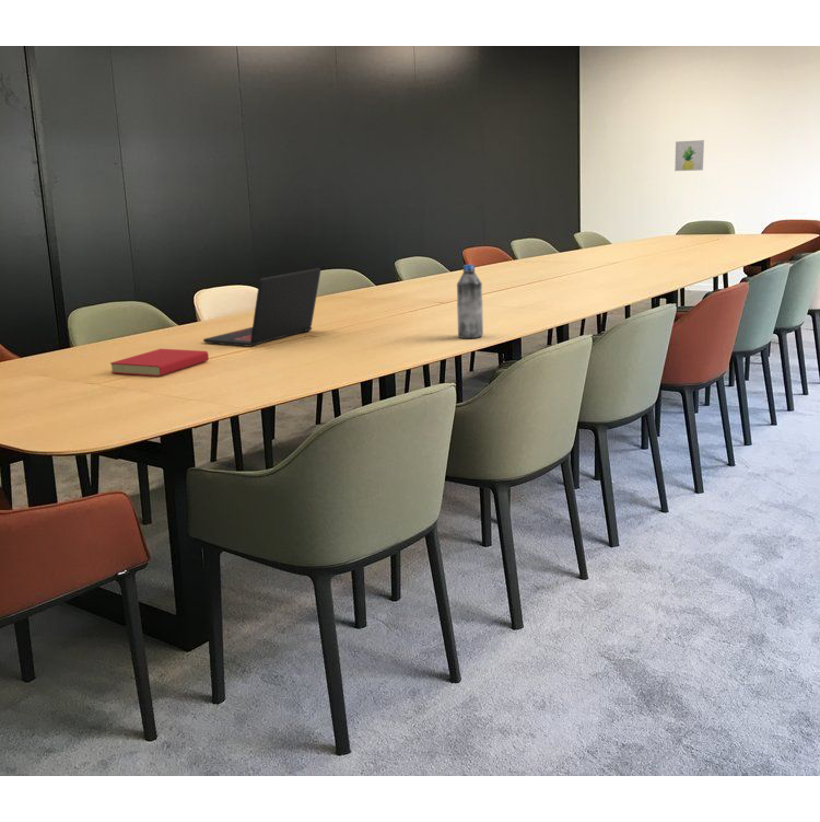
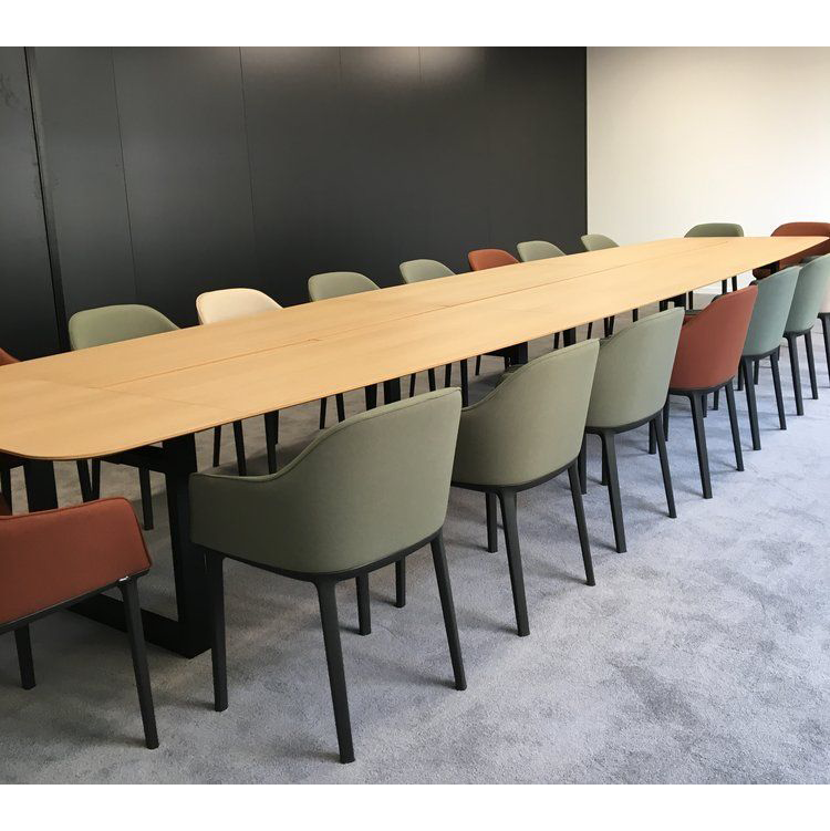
- book (160, 361)
- wall art (689, 155)
- water bottle (469, 301)
- laptop (262, 304)
